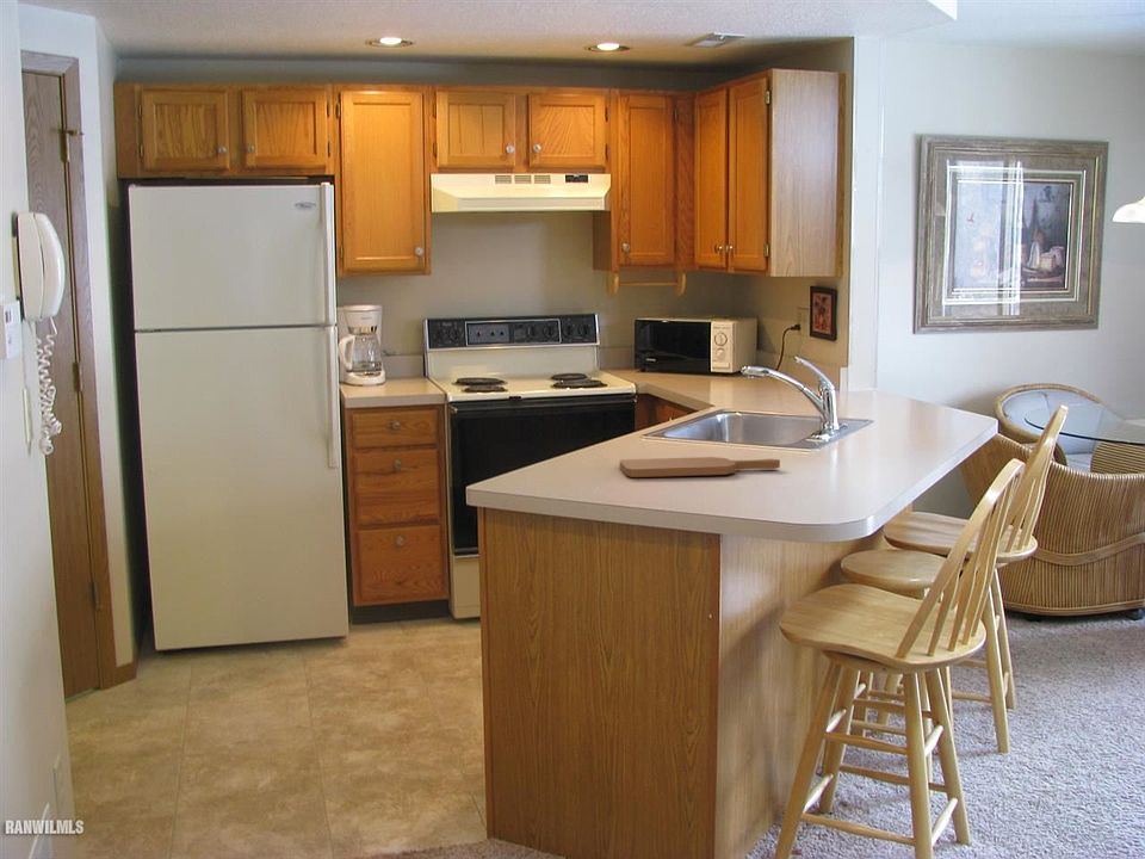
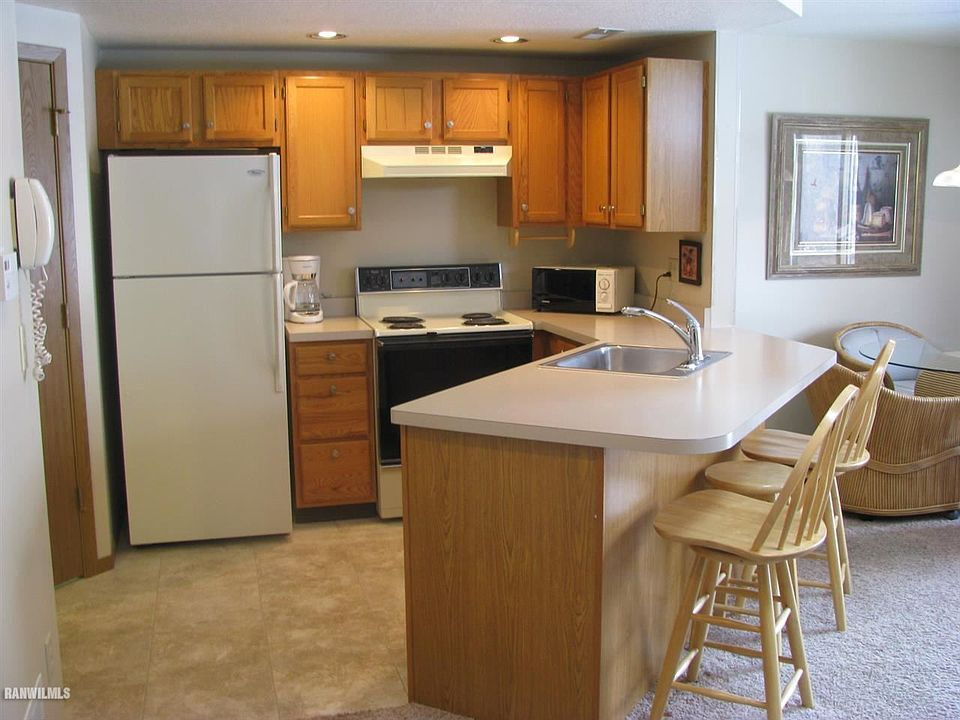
- cutting board (701, 465)
